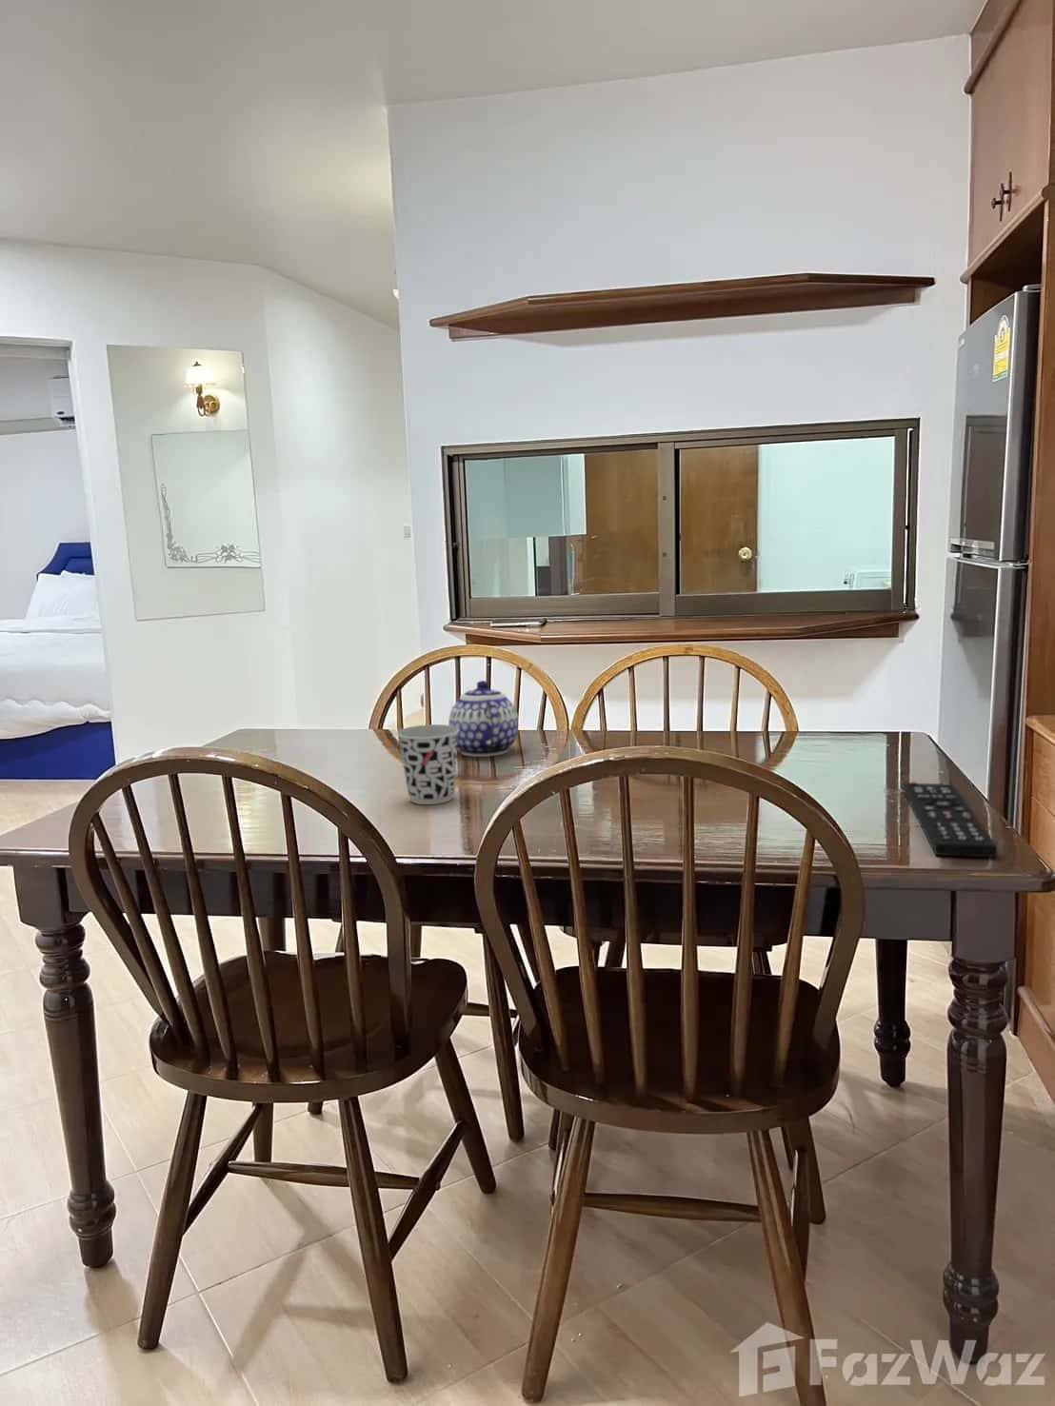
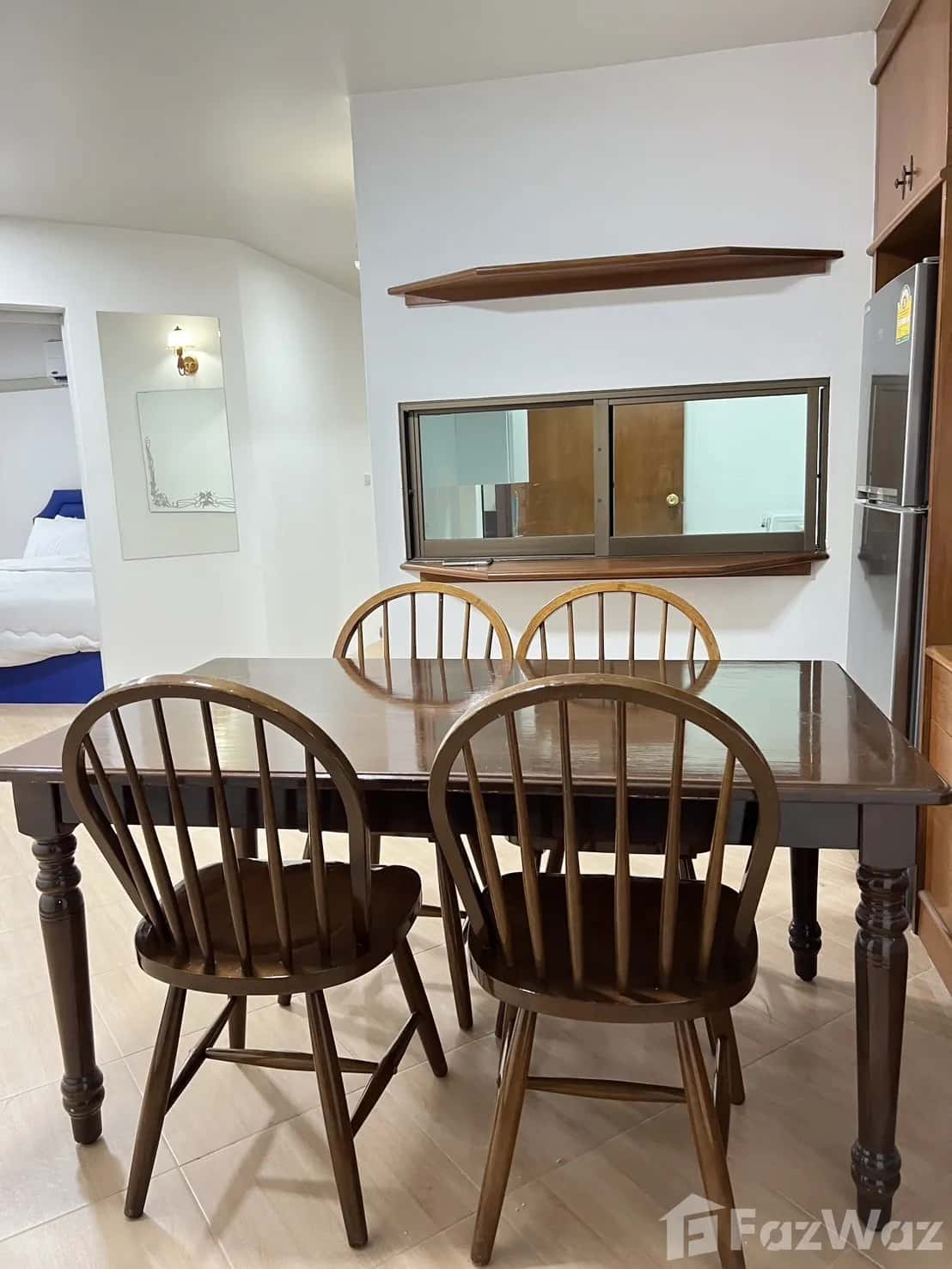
- remote control (944, 814)
- teapot (483, 716)
- cup (430, 764)
